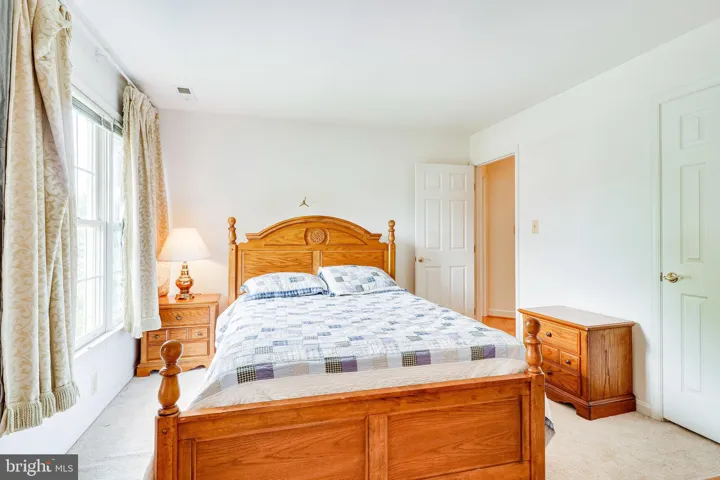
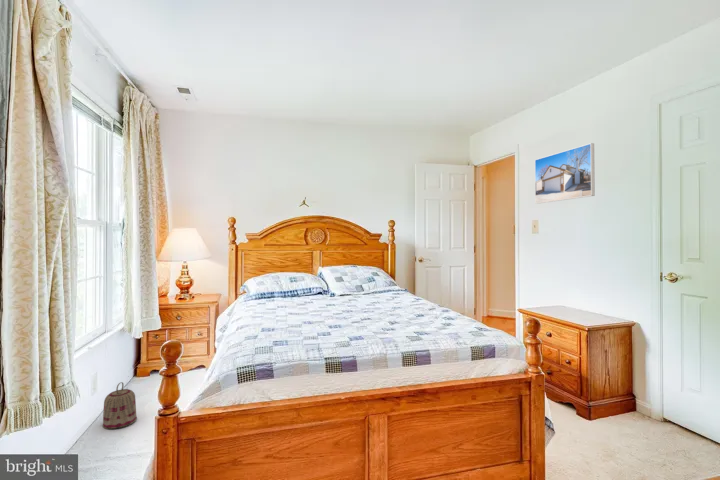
+ basket (119, 402)
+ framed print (562, 176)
